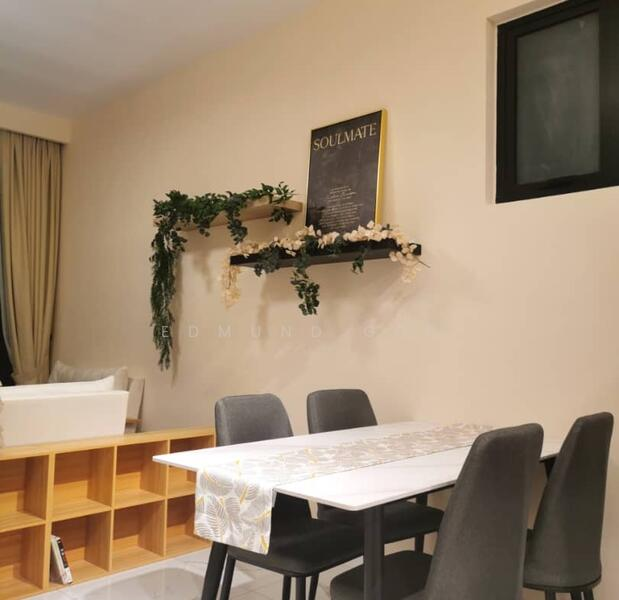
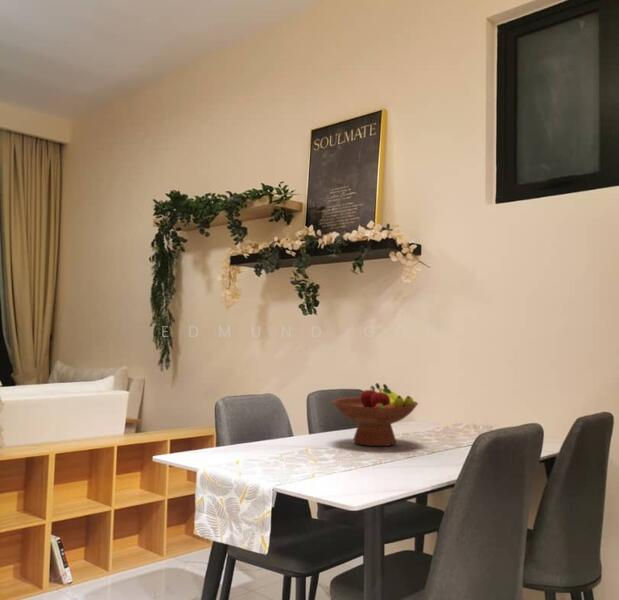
+ fruit bowl (374, 414)
